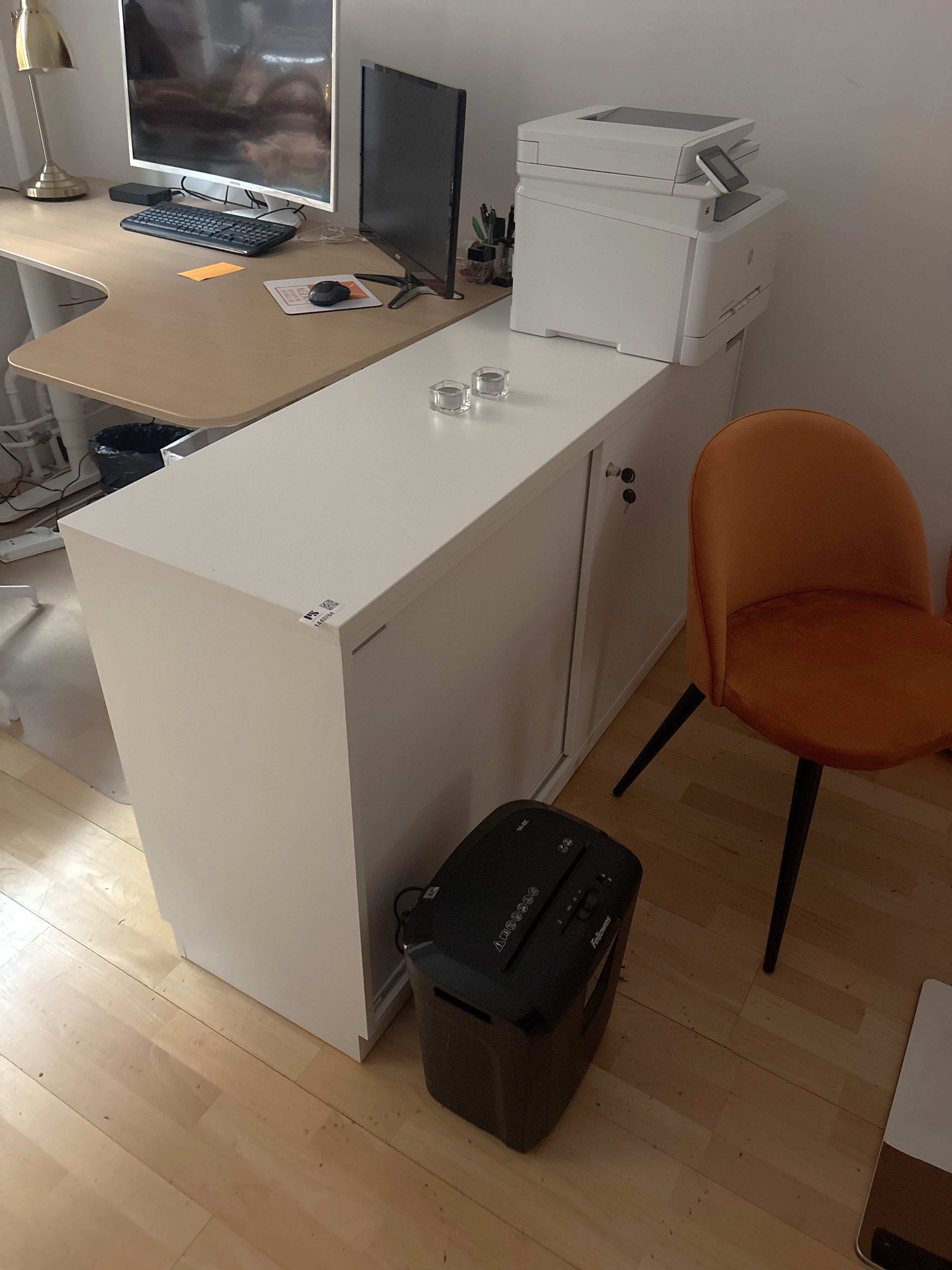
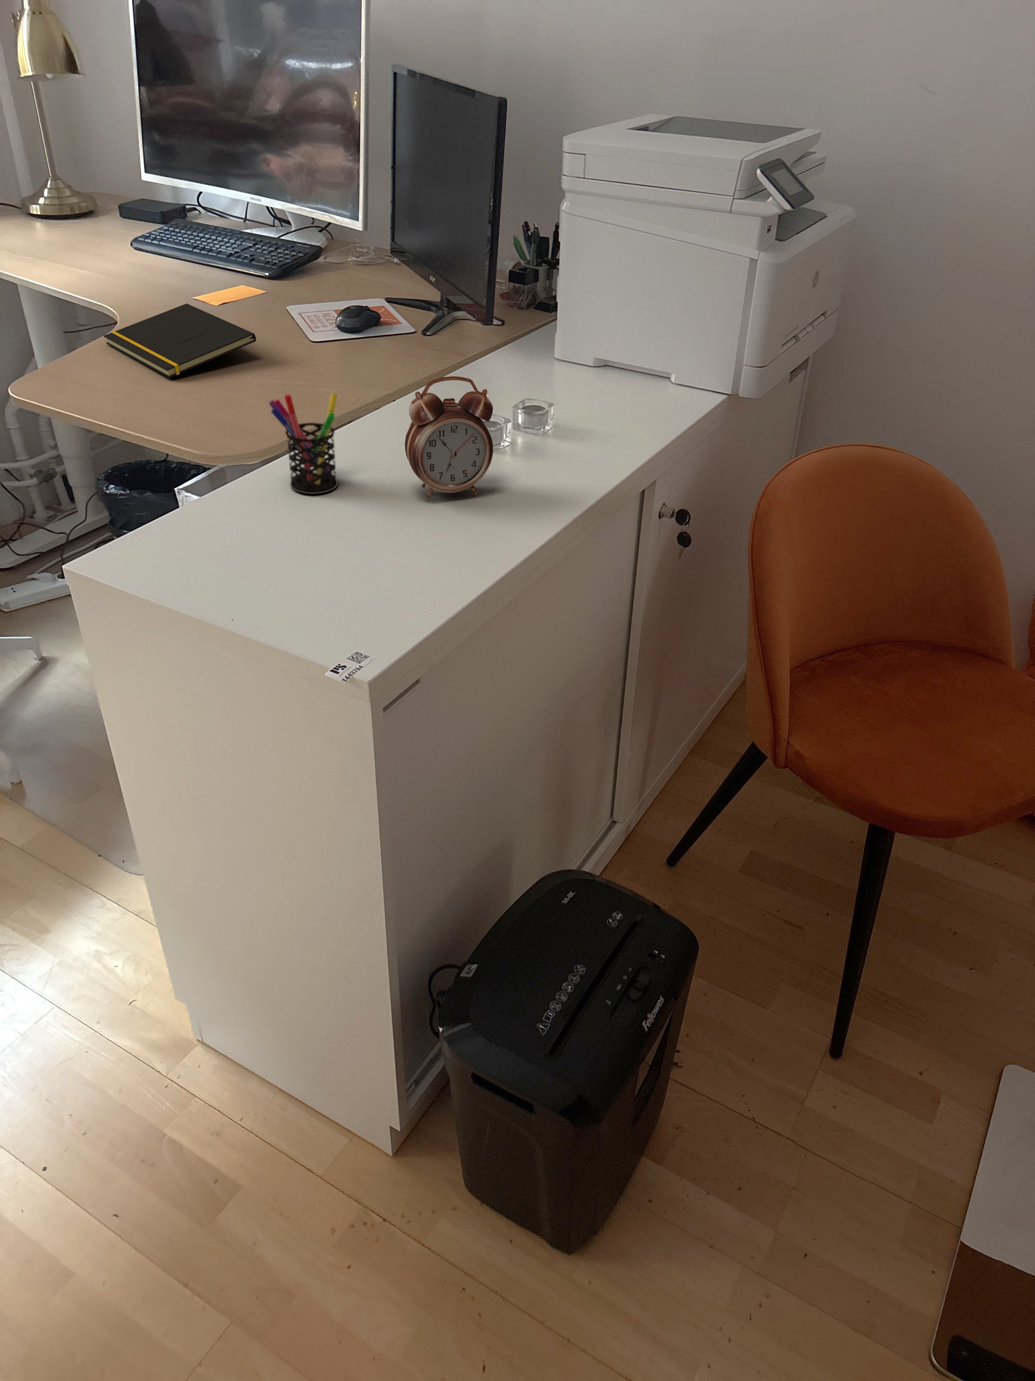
+ notepad (178, 338)
+ pen holder (312, 440)
+ alarm clock (450, 436)
